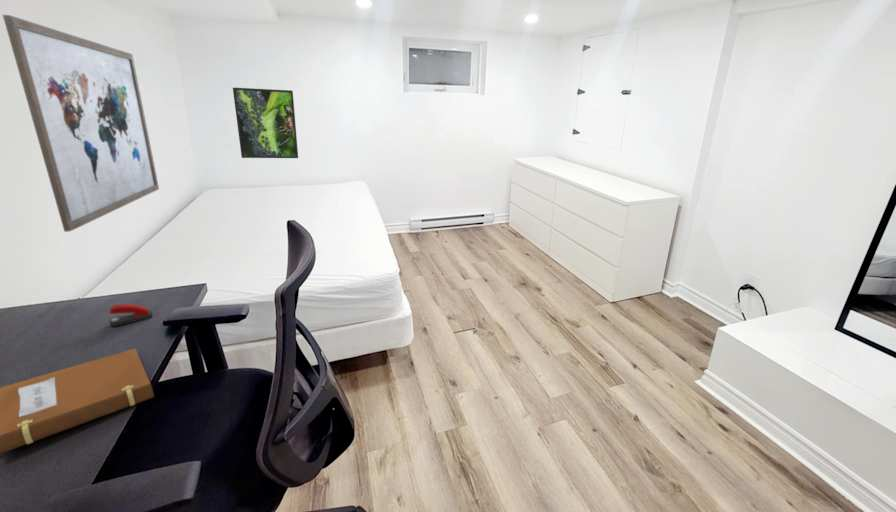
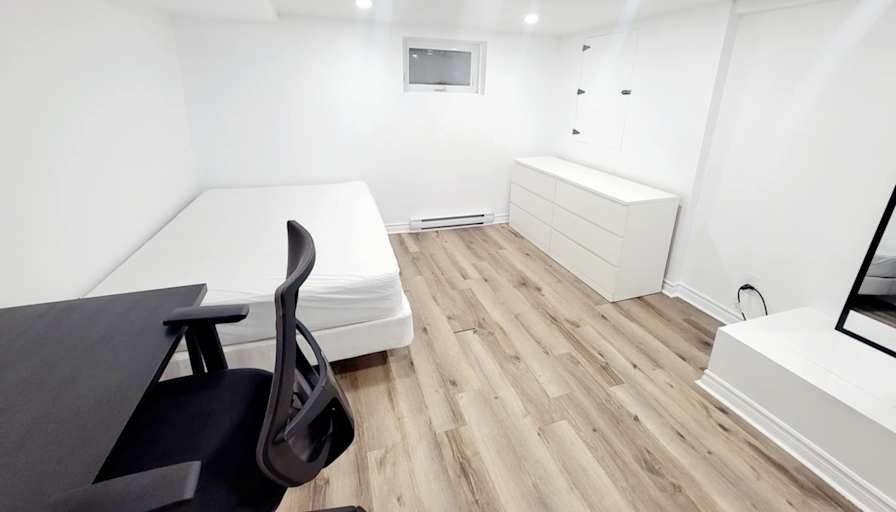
- wall art (104, 127)
- stapler (129, 311)
- notebook (74, 395)
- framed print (267, 124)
